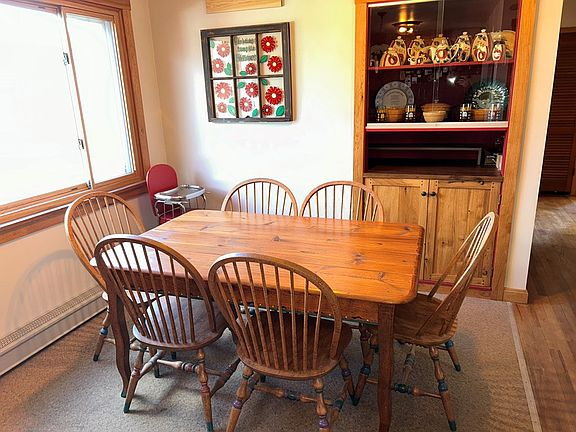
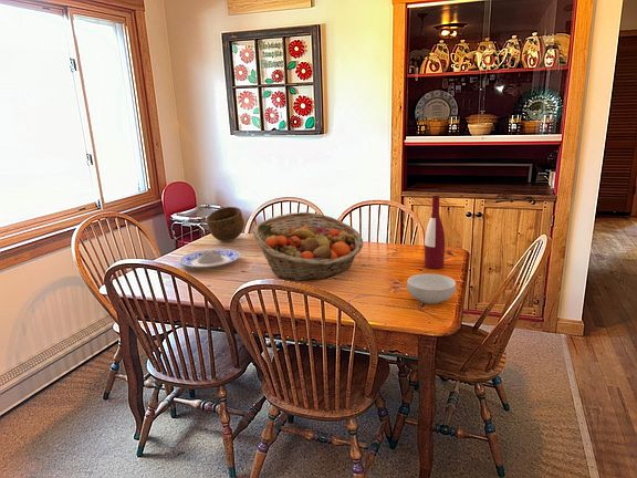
+ plate (209, 257)
+ cereal bowl (430, 290)
+ alcohol (435, 231)
+ fruit basket (309, 245)
+ bowl (226, 225)
